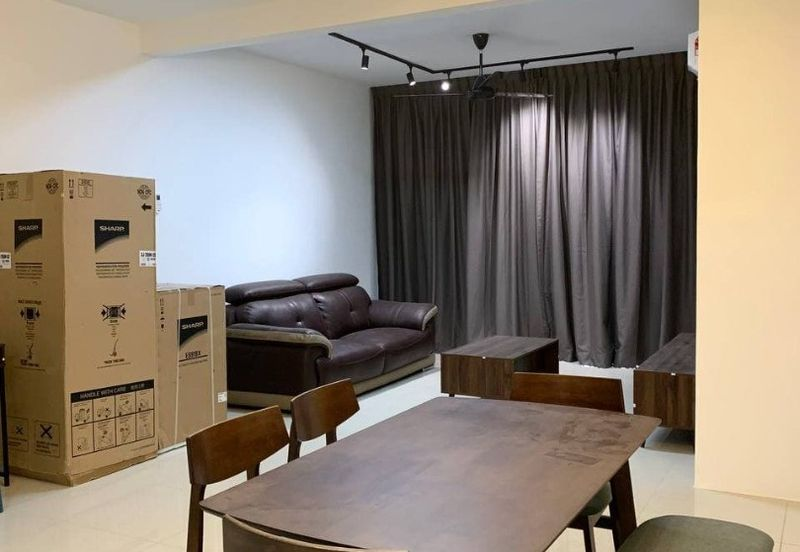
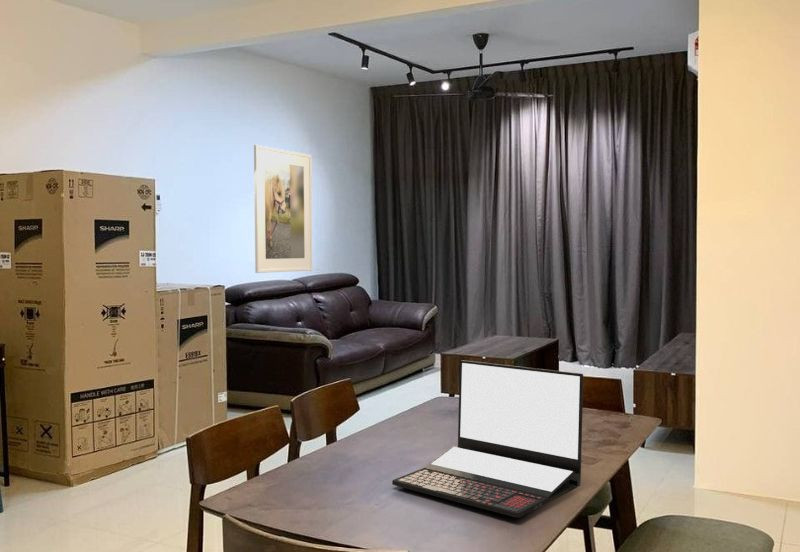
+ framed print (284, 211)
+ laptop (486, 430)
